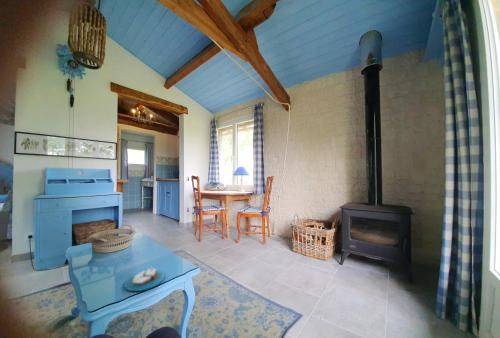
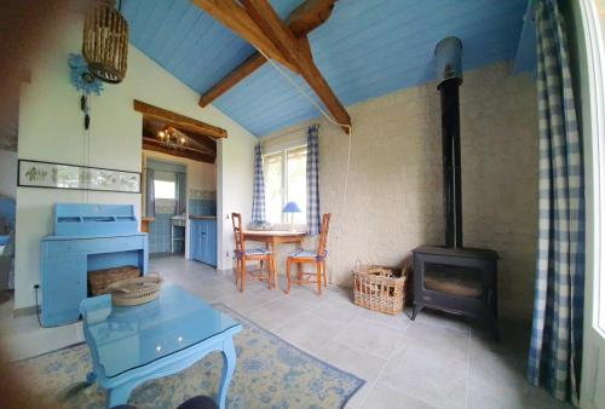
- candle (145, 274)
